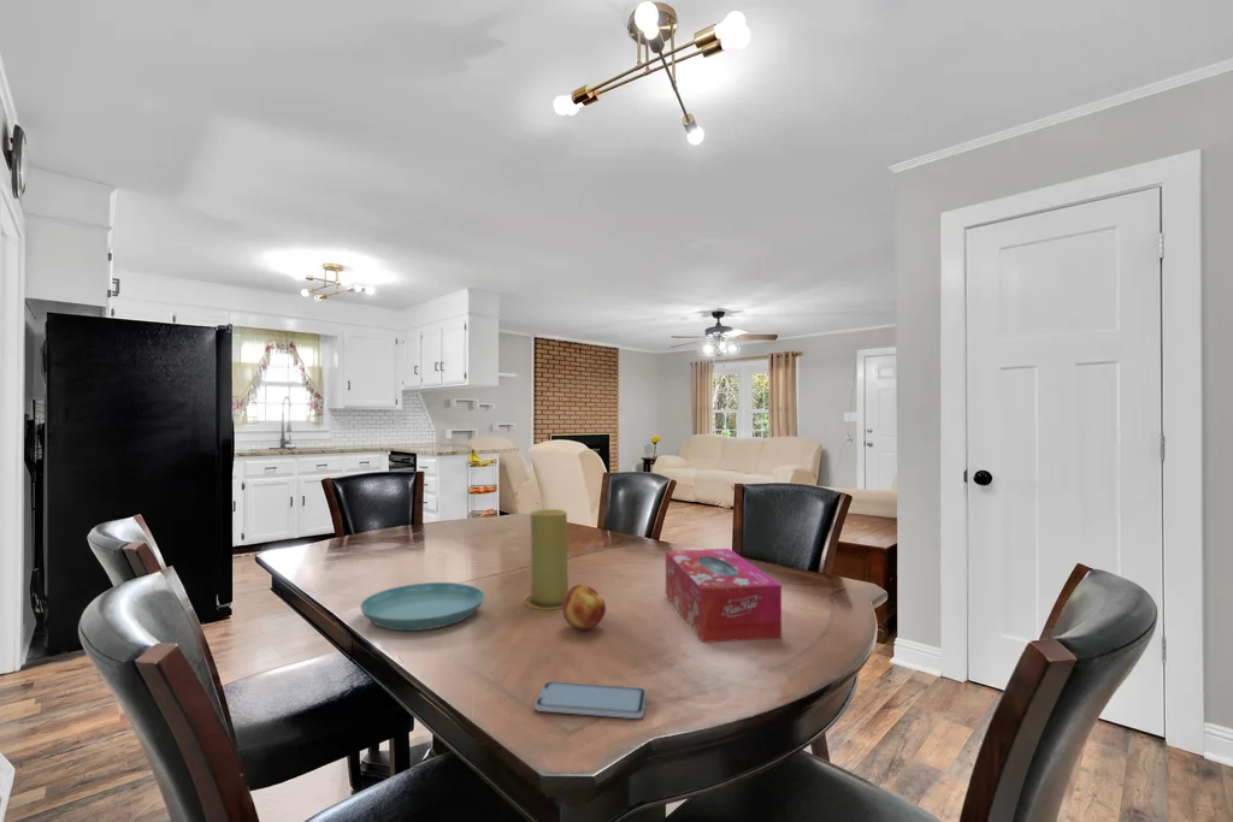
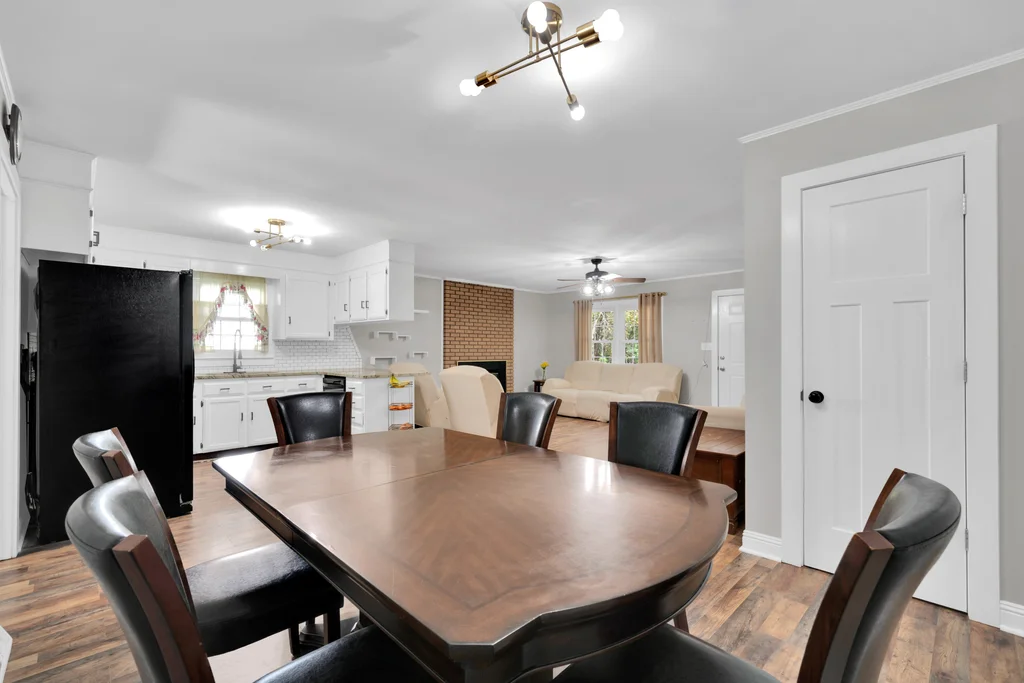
- fruit (583, 607)
- tissue box (716, 590)
- saucer (424, 605)
- smartphone (591, 698)
- candle (549, 555)
